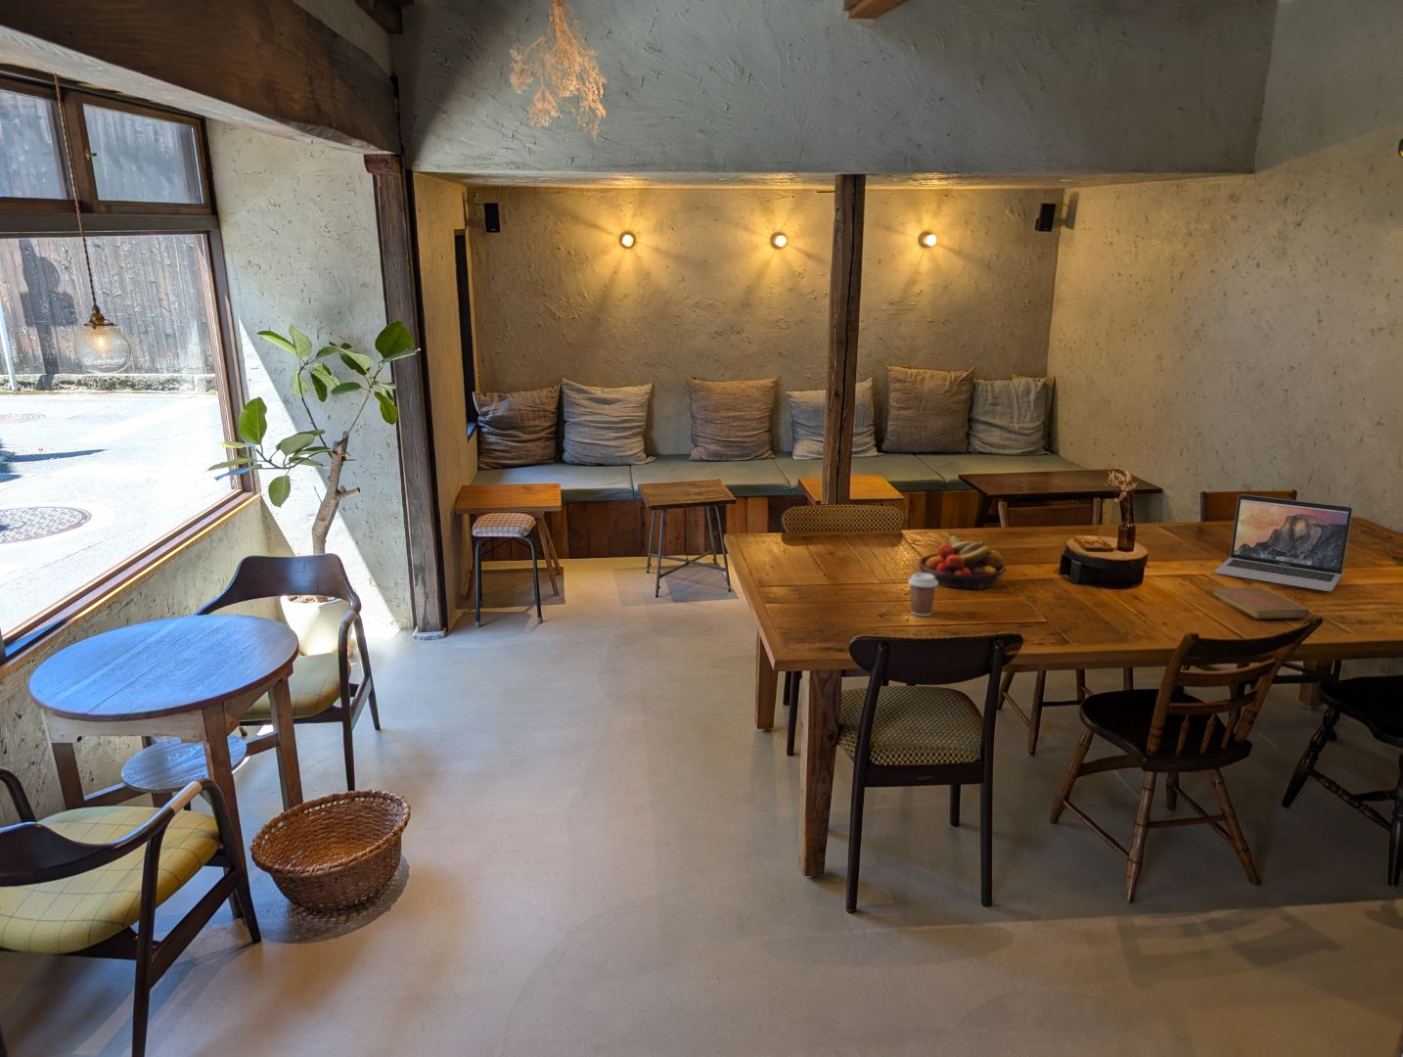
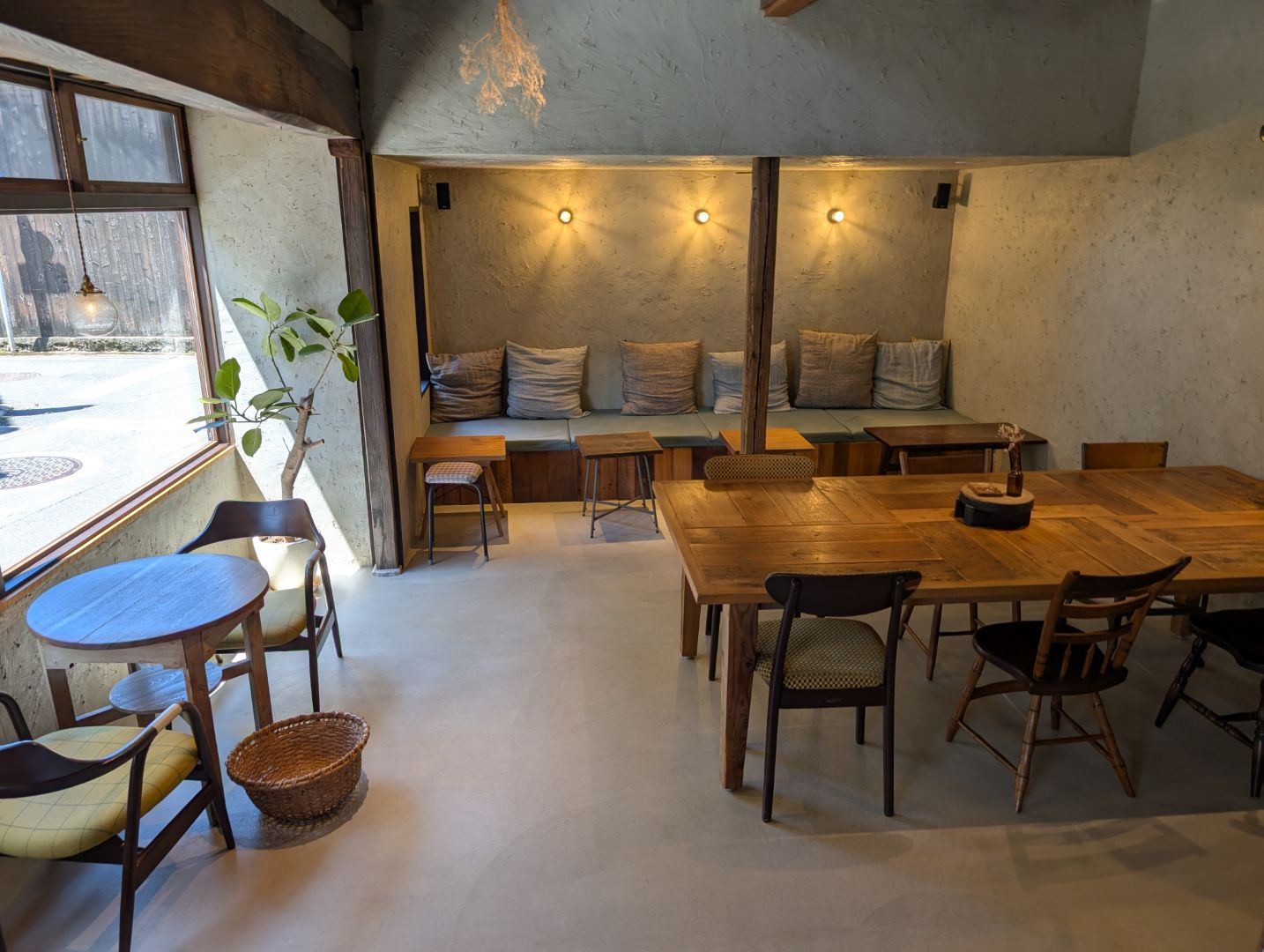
- laptop (1282, 541)
- coffee cup (921, 594)
- notebook (1259, 602)
- fruit bowl (961, 560)
